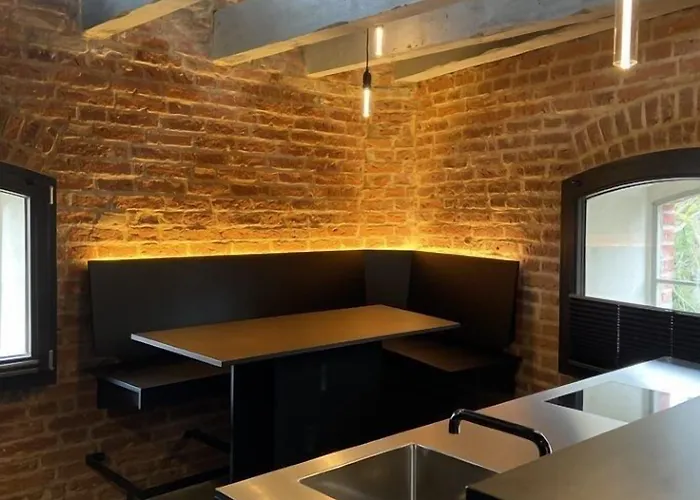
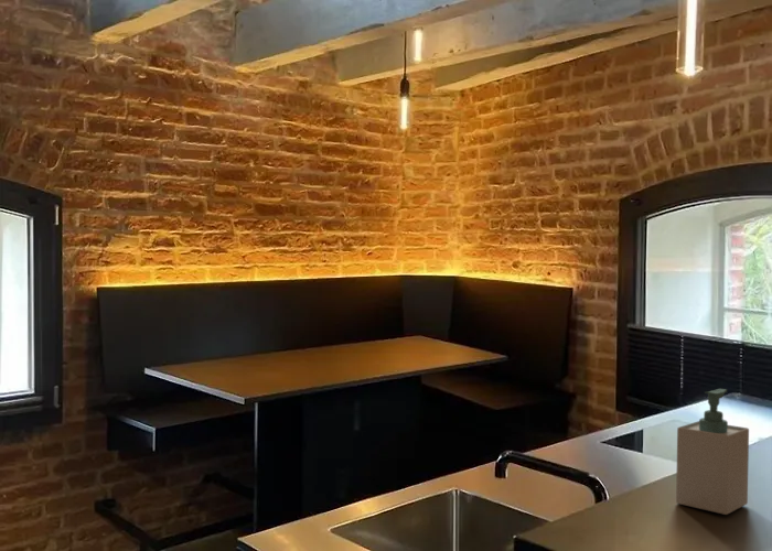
+ soap bottle (712, 446)
